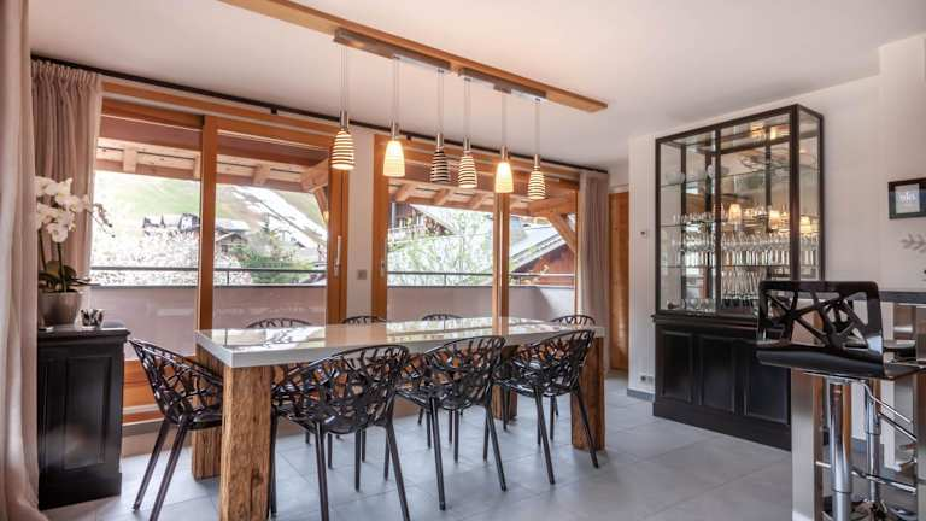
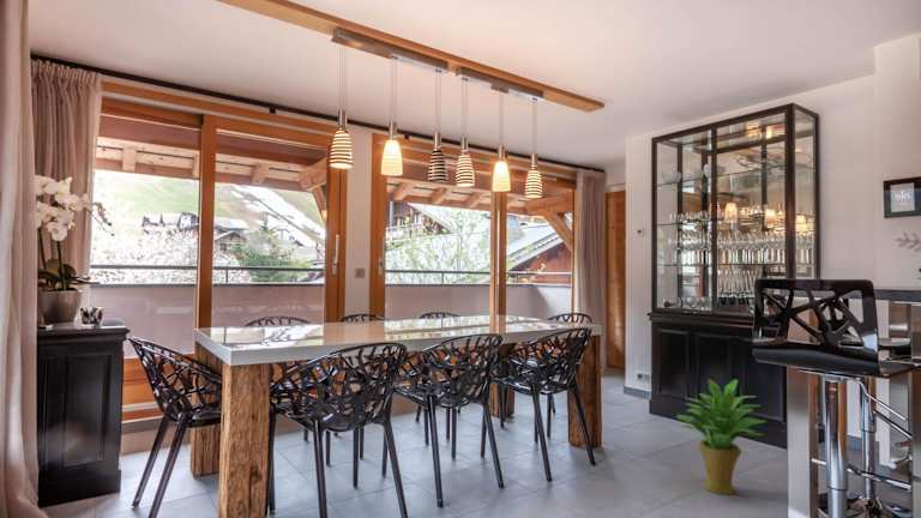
+ potted plant (720, 434)
